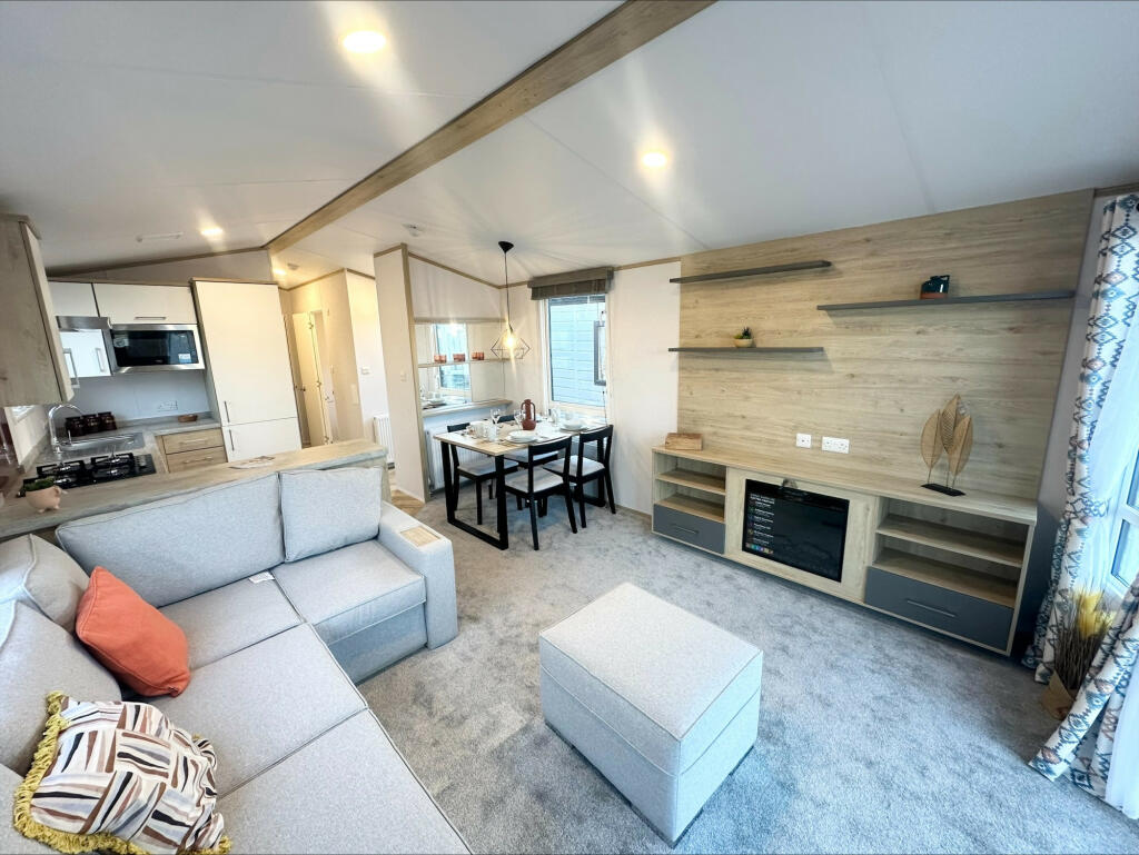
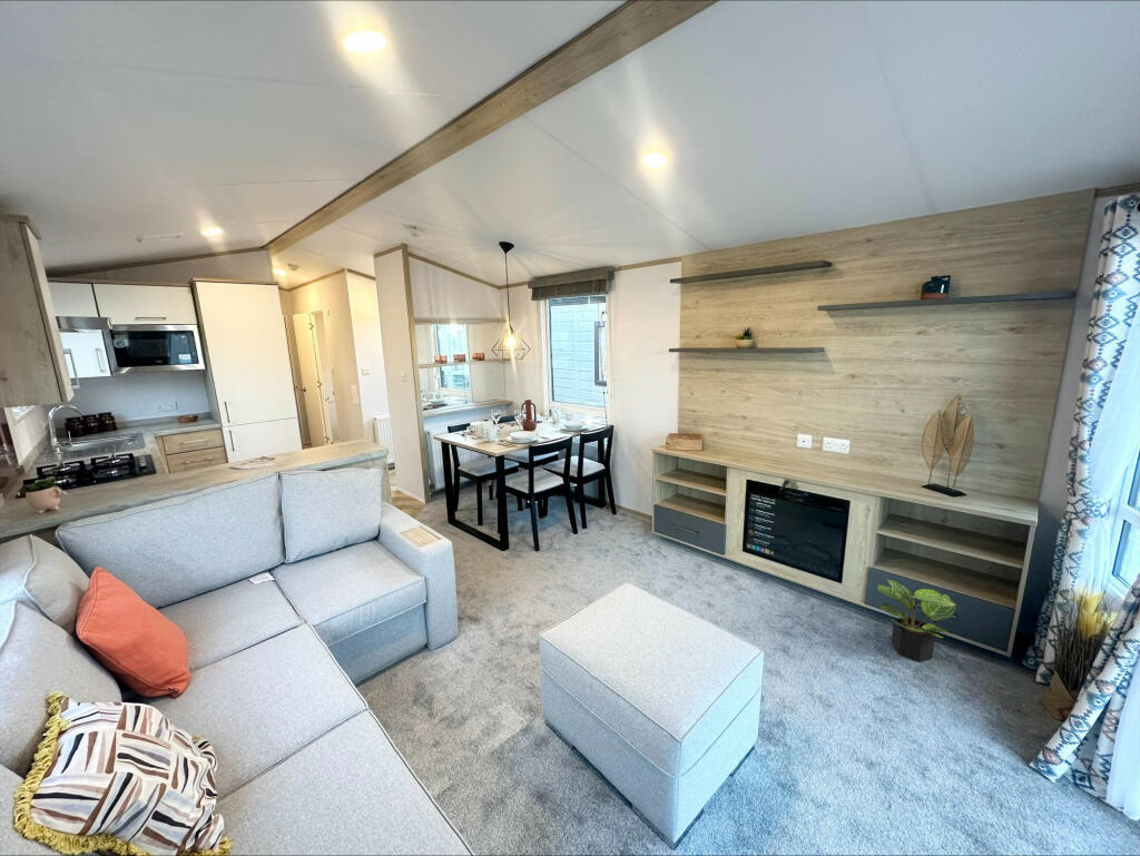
+ potted plant (907, 616)
